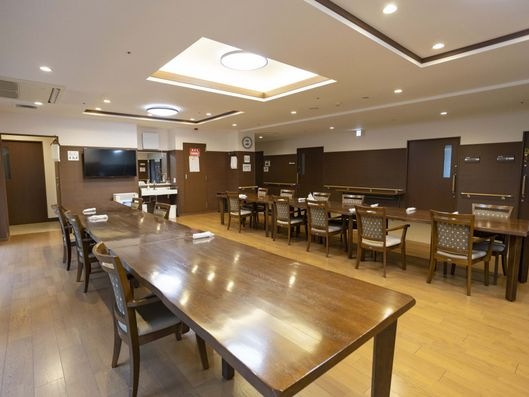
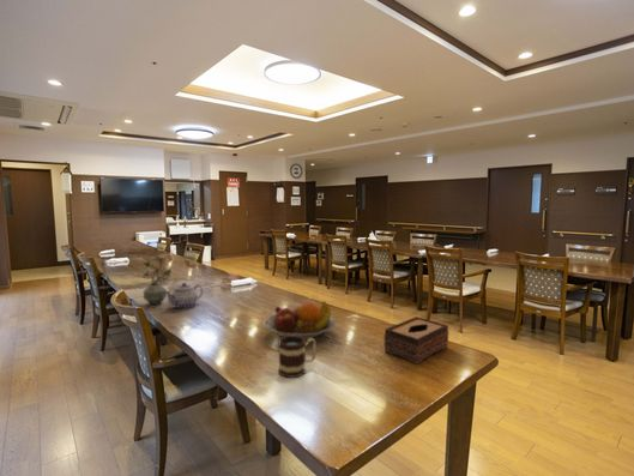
+ mug (297, 354)
+ tissue box (416, 338)
+ teapot (185, 294)
+ fruit bowl (300, 318)
+ potted plant (157, 279)
